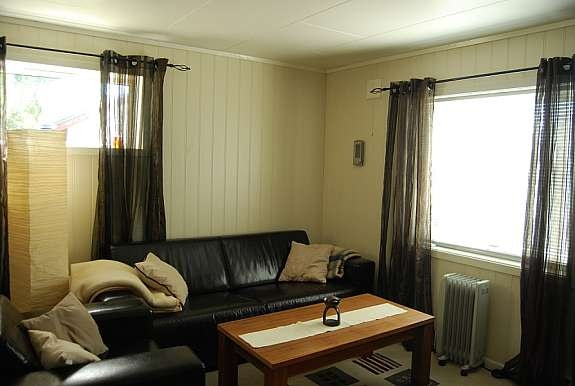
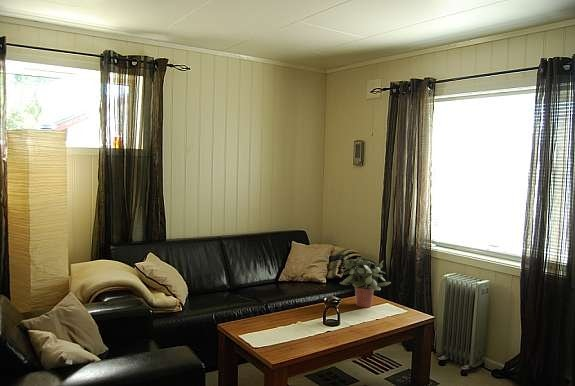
+ potted plant (365, 281)
